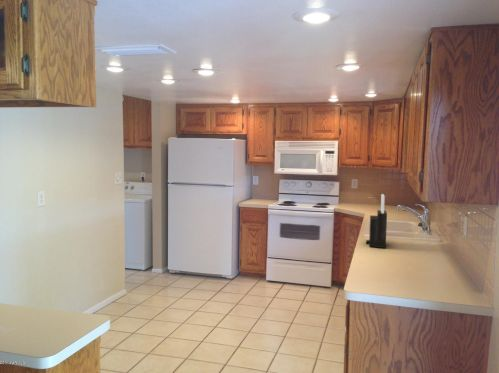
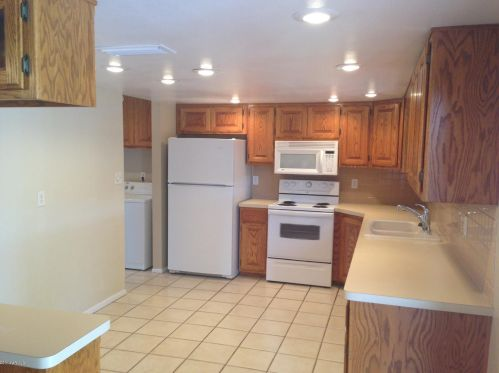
- knife block (376, 219)
